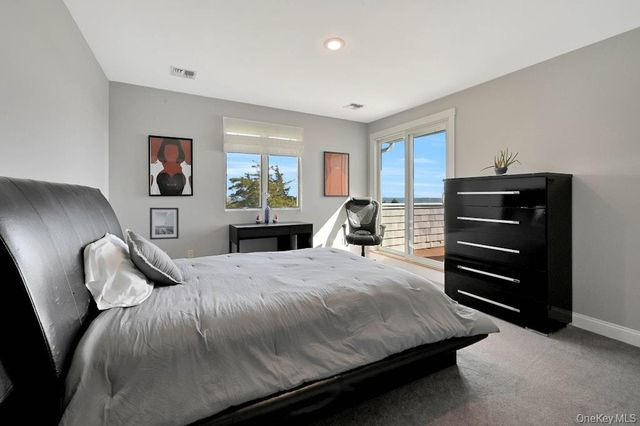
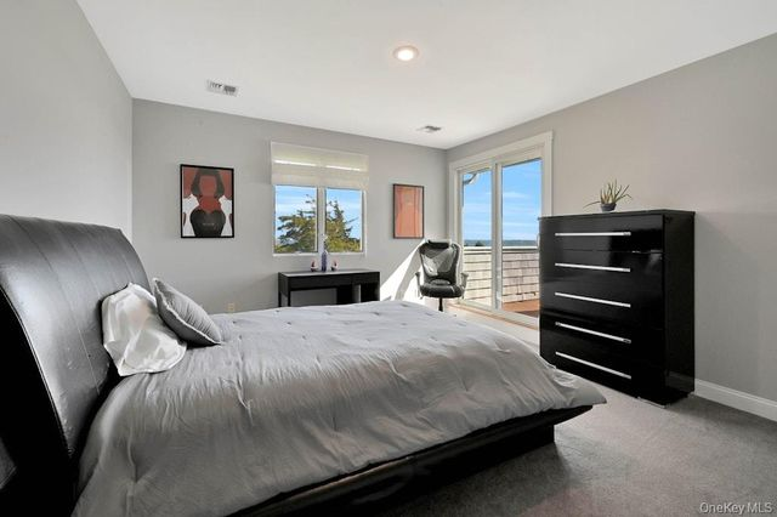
- wall art (164, 223)
